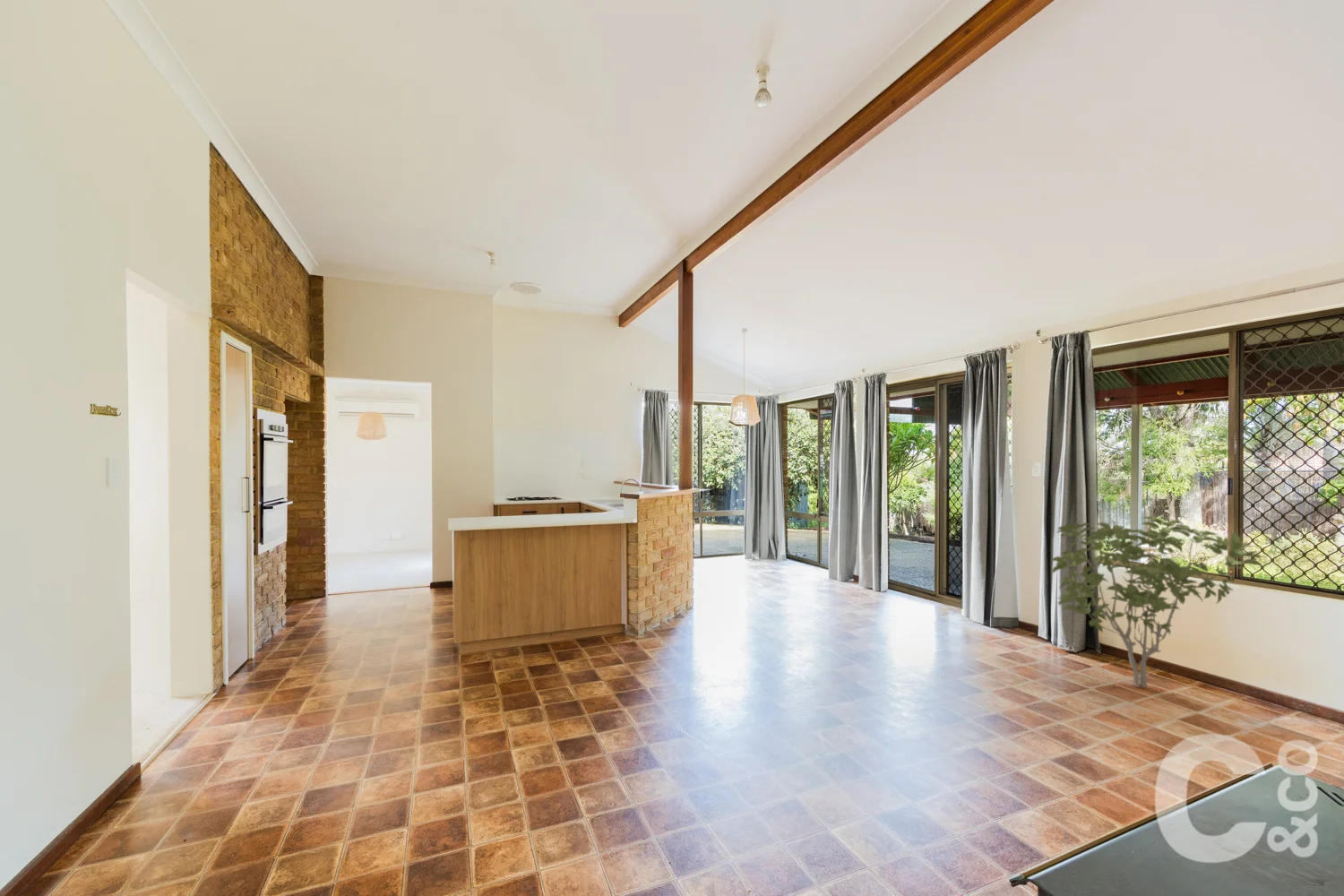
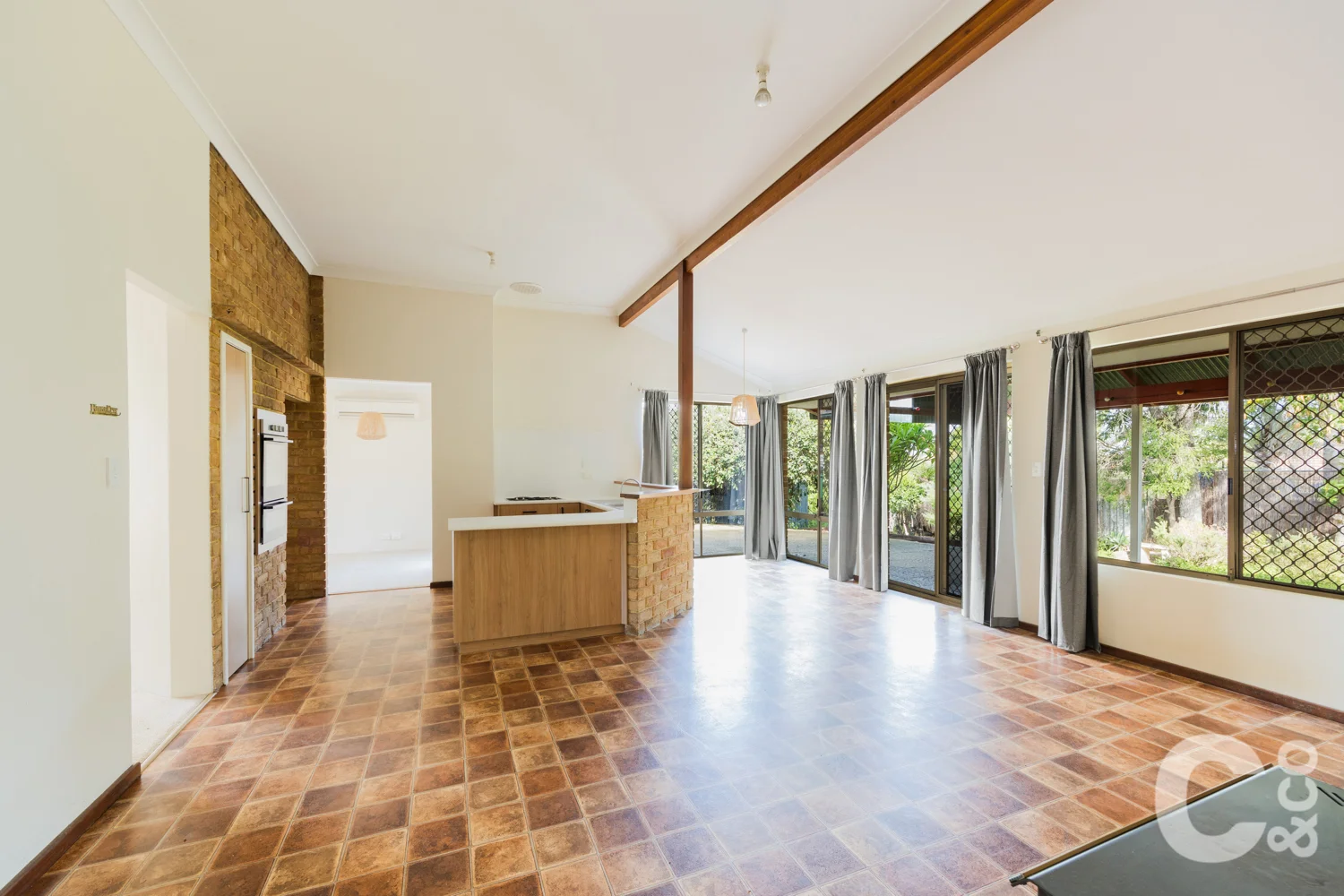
- shrub (1142, 601)
